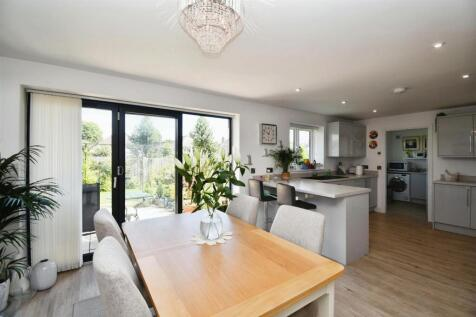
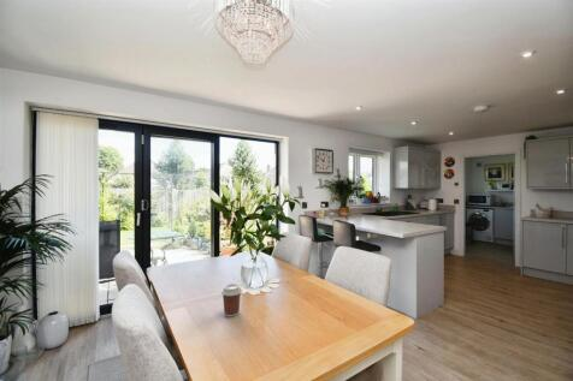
+ coffee cup (231, 299)
